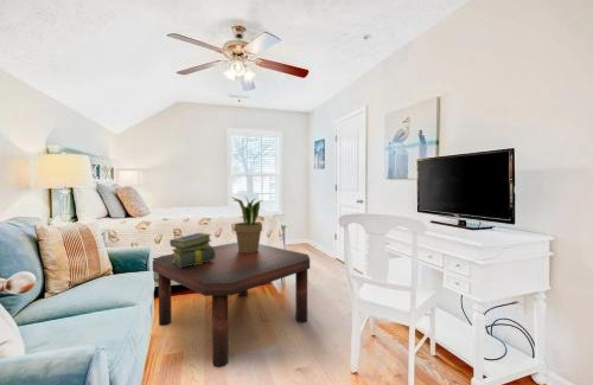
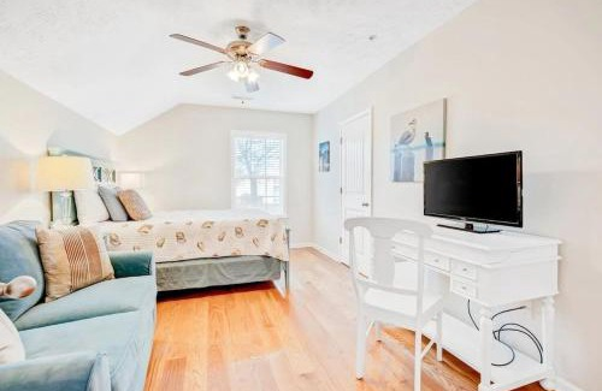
- stack of books (192, 248)
- coffee table (234, 288)
- potted plant (247, 223)
